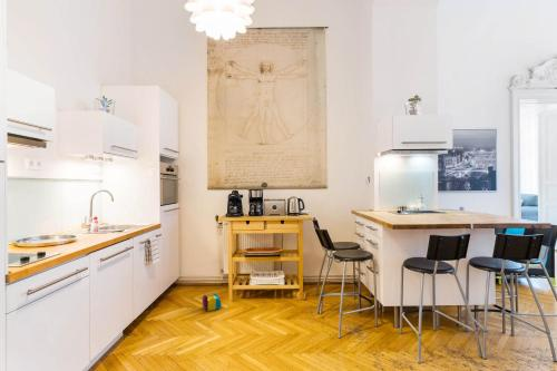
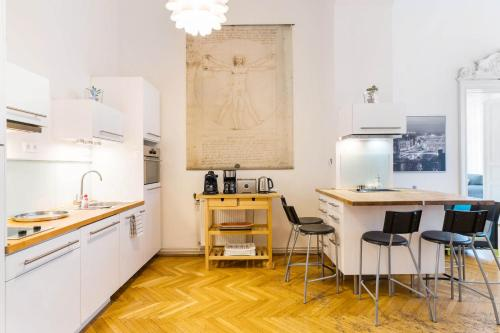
- ball (212, 301)
